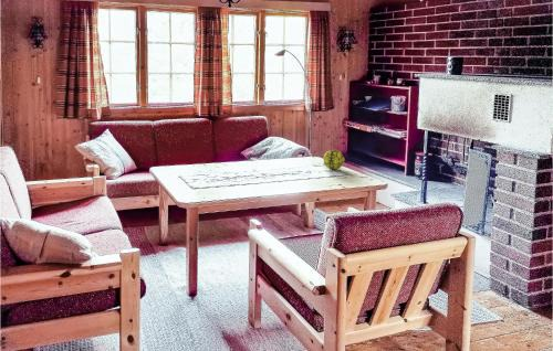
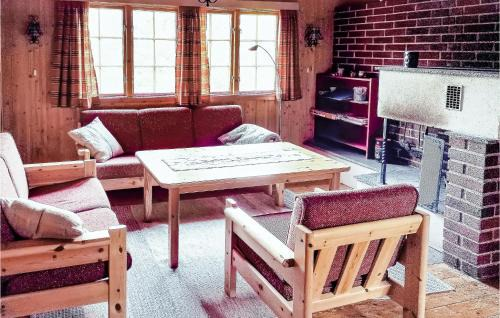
- decorative ball (333, 159)
